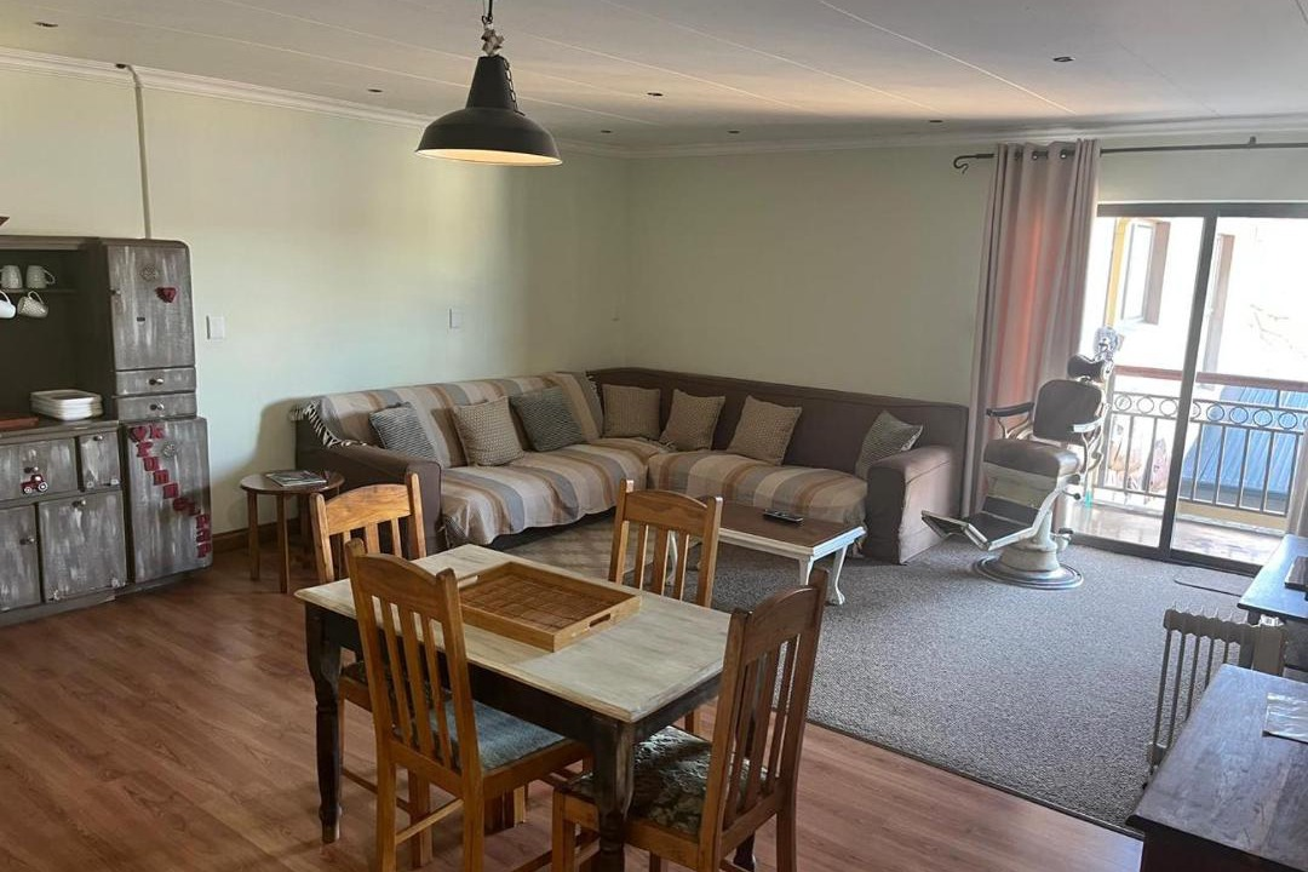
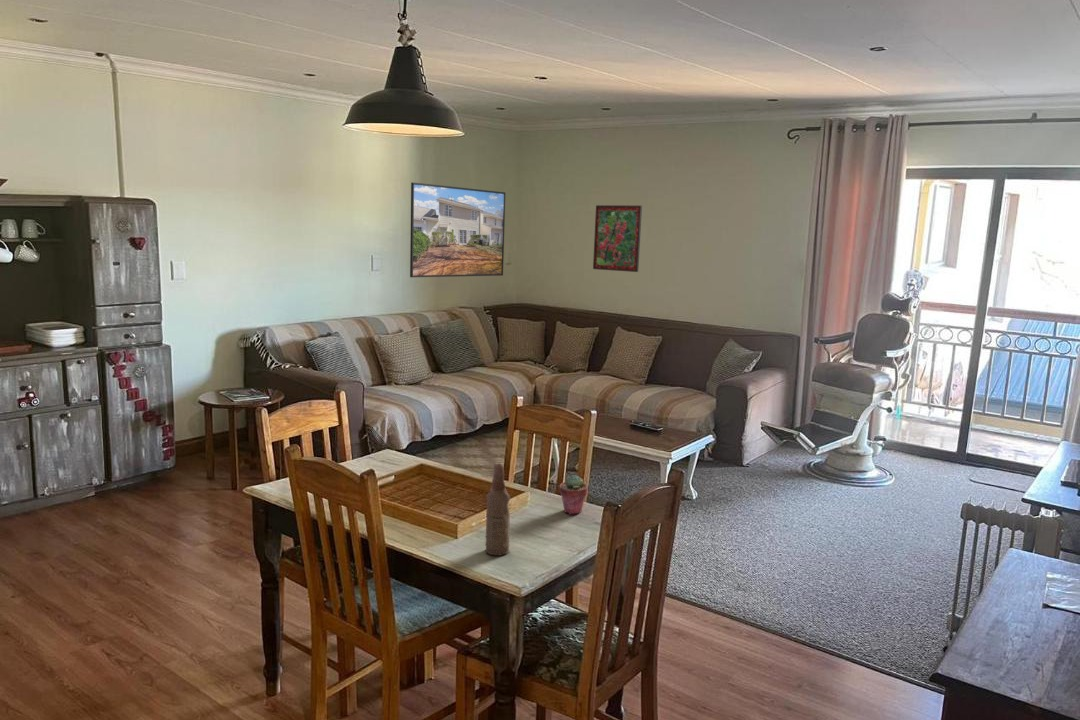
+ potted succulent (573, 493)
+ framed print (616, 238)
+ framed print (460, 232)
+ bottle (498, 507)
